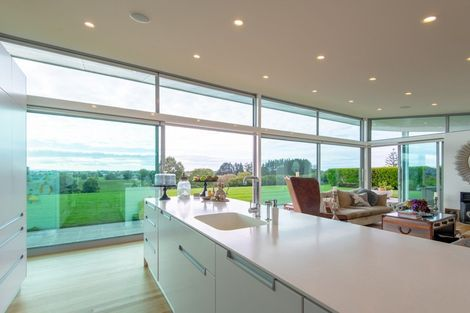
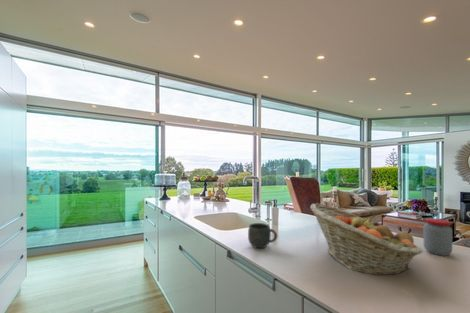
+ mug (262, 236)
+ fruit basket (358, 233)
+ jar (437, 236)
